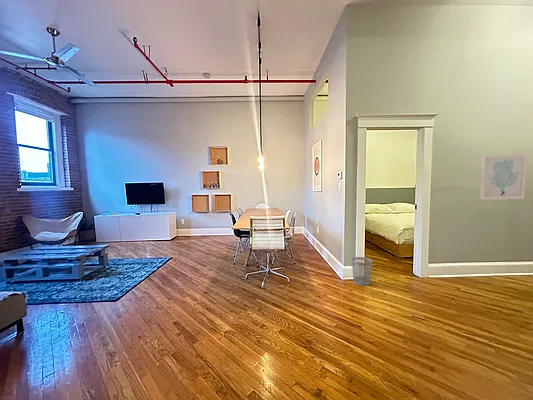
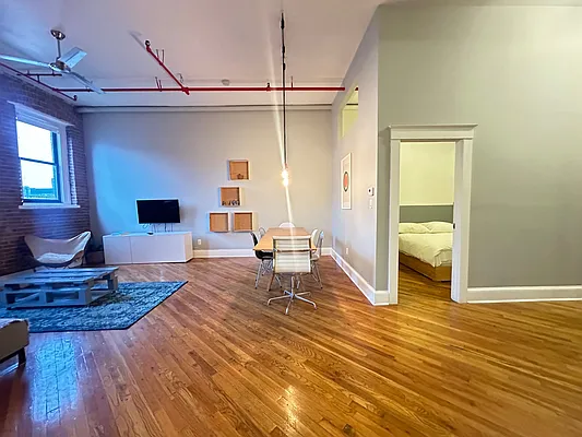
- wall art (503, 177)
- wastebasket (361, 271)
